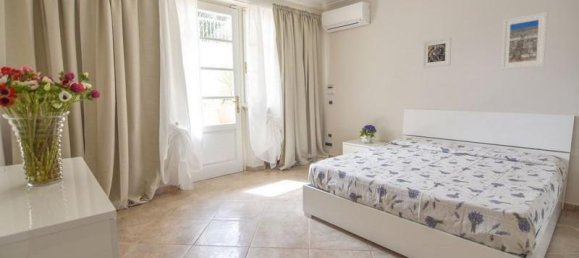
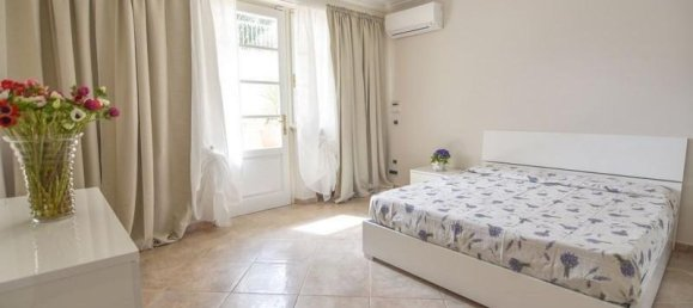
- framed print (523, 42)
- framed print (436, 53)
